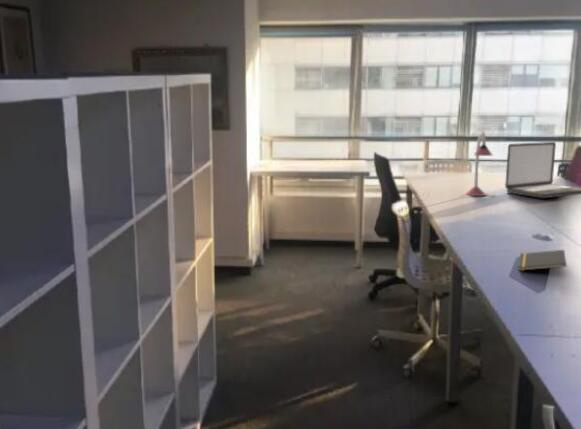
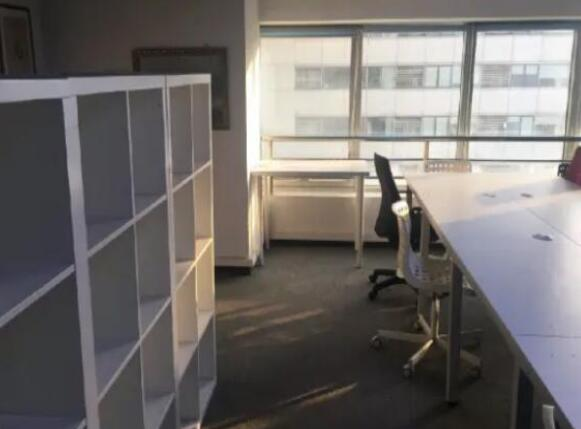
- desk lamp (478, 164)
- laptop (549, 168)
- notepad (542, 259)
